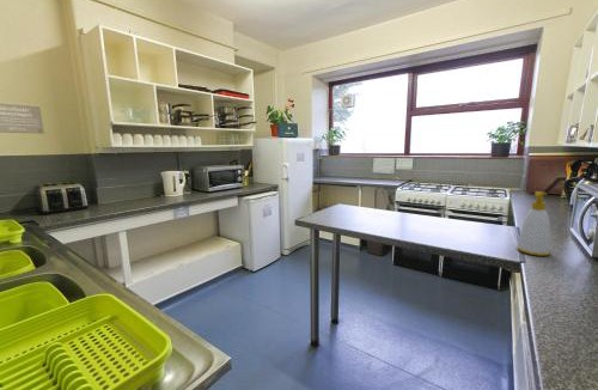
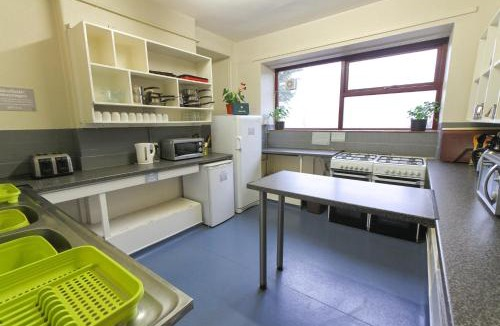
- soap bottle (536, 221)
